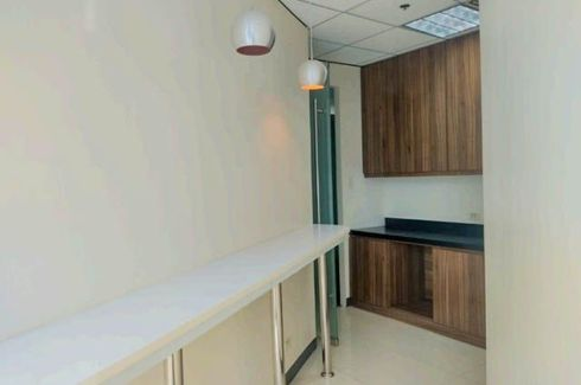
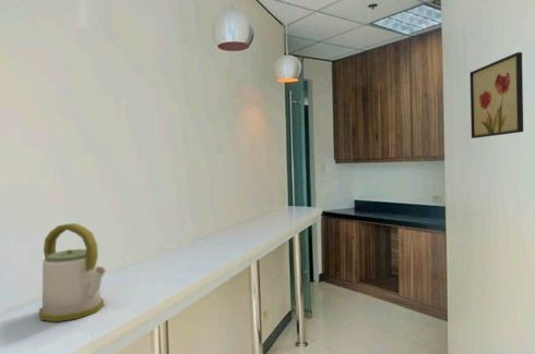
+ kettle (74, 267)
+ wall art (496, 99)
